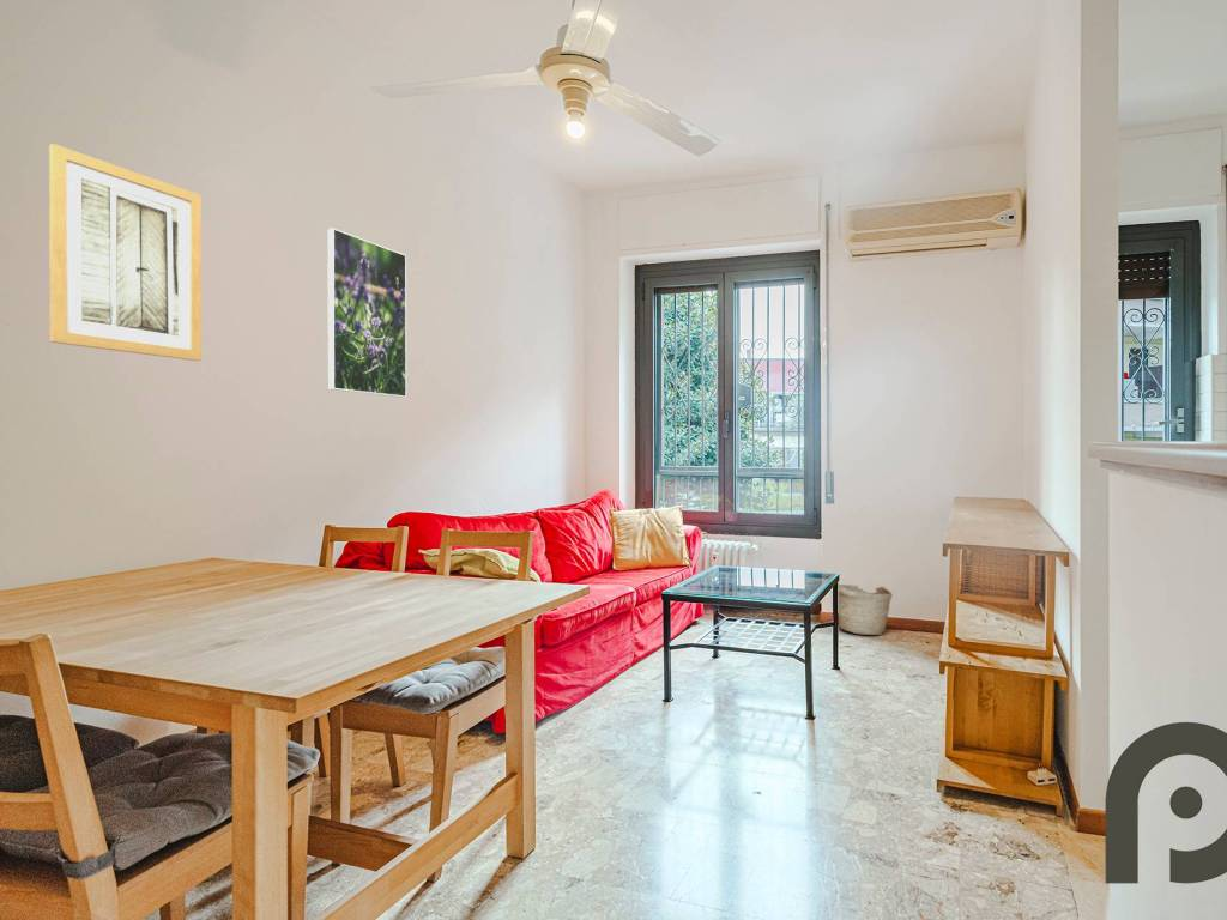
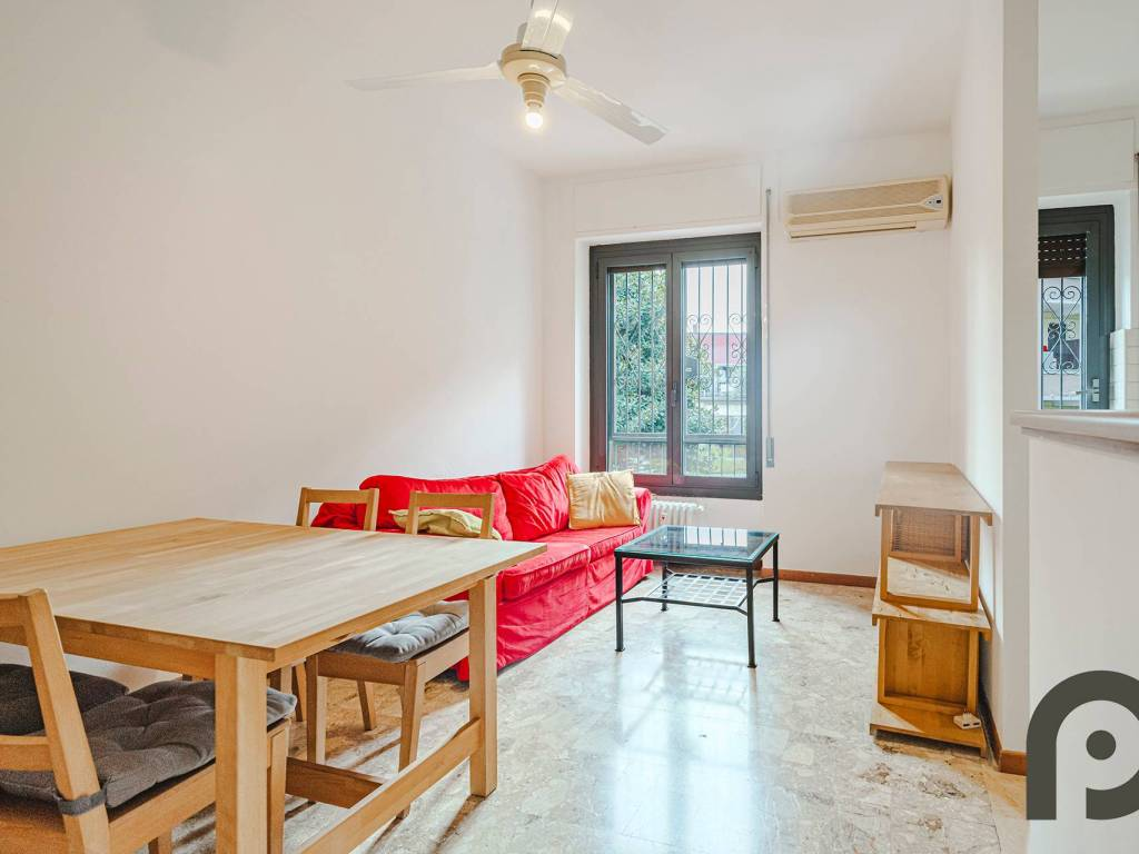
- wall art (132, 261)
- basket (862, 606)
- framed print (369, 317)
